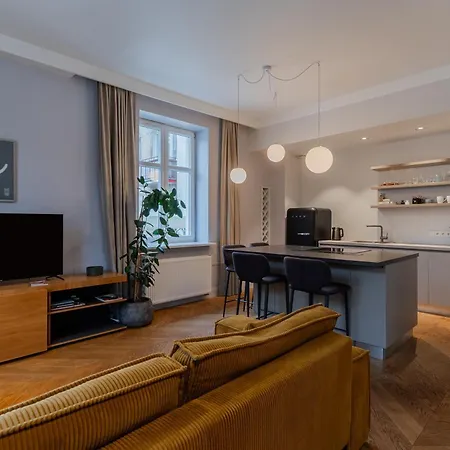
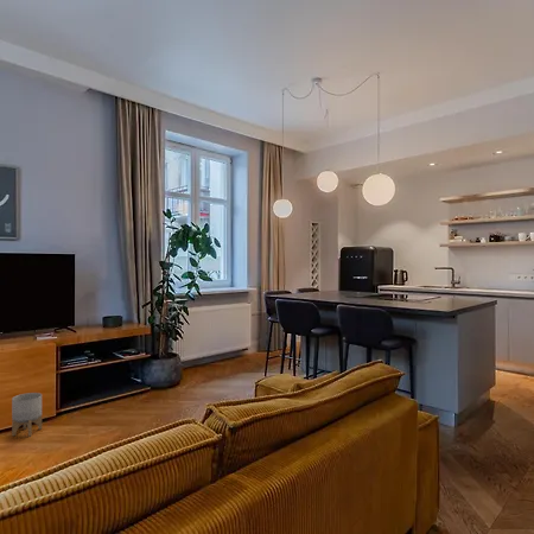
+ planter (26, 414)
